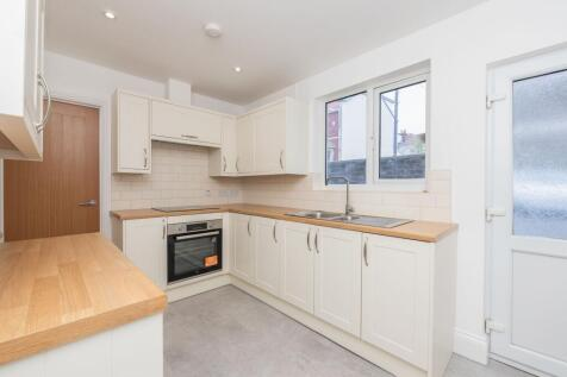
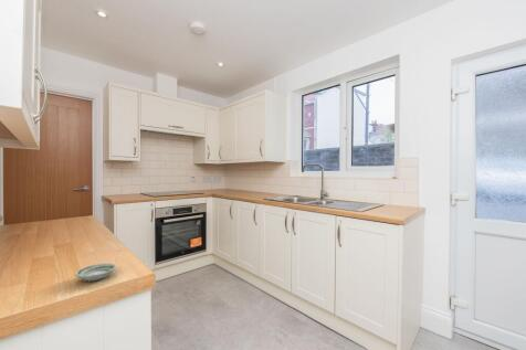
+ saucer (96, 273)
